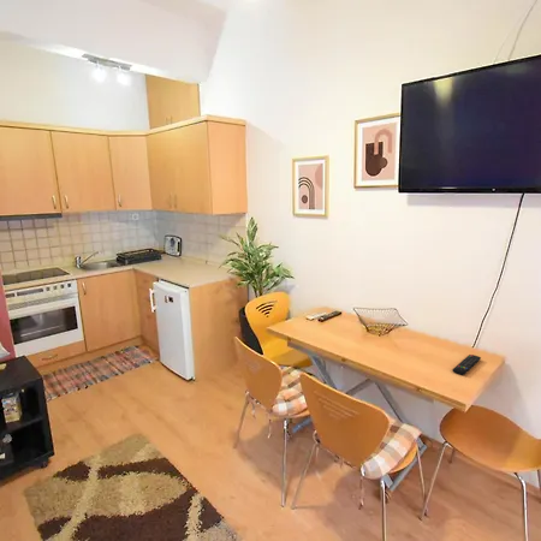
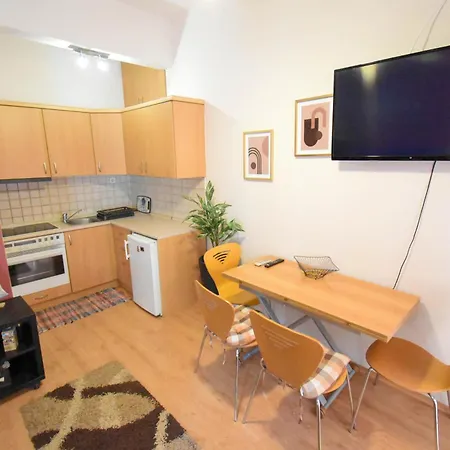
- remote control (466, 364)
